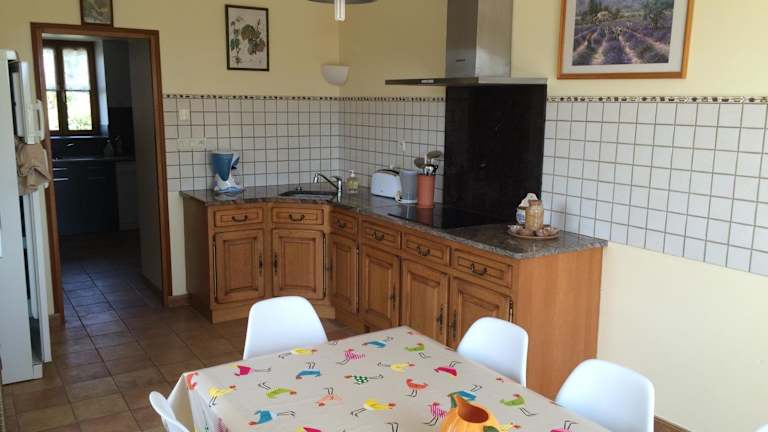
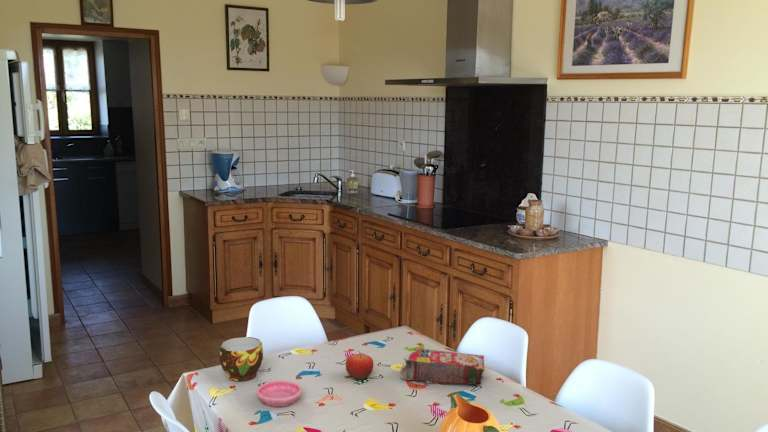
+ cereal box (442, 366)
+ saucer (279, 394)
+ cup (239, 359)
+ fruit (359, 364)
